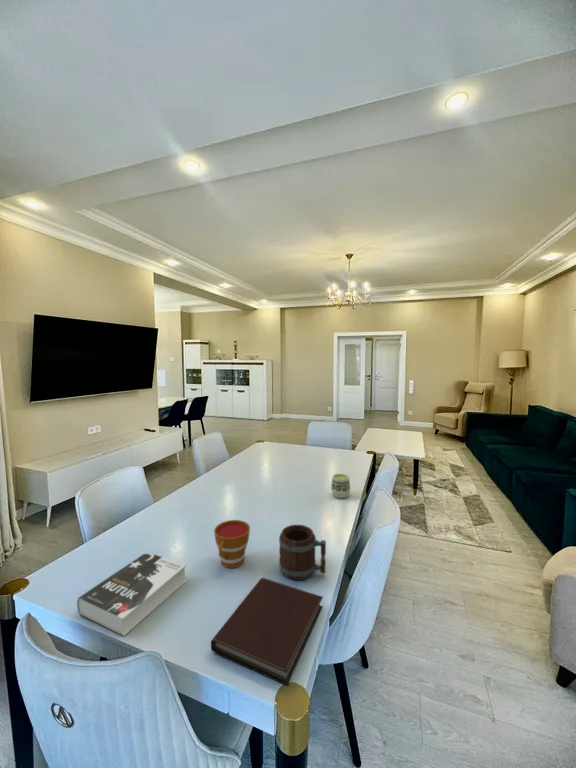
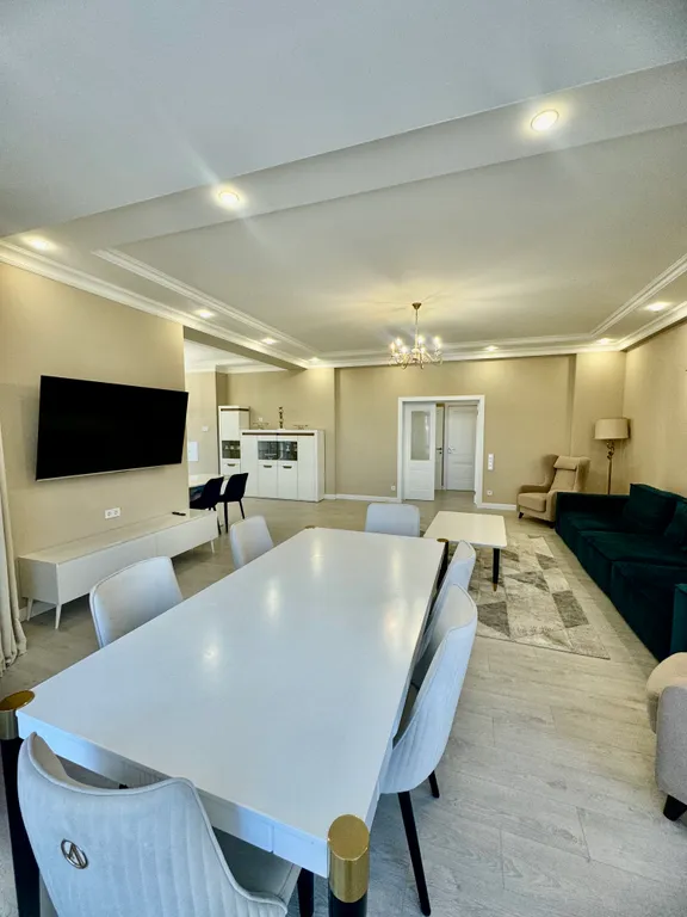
- notebook (271, 621)
- cup (231, 546)
- mug (302, 552)
- book (136, 587)
- cup (340, 485)
